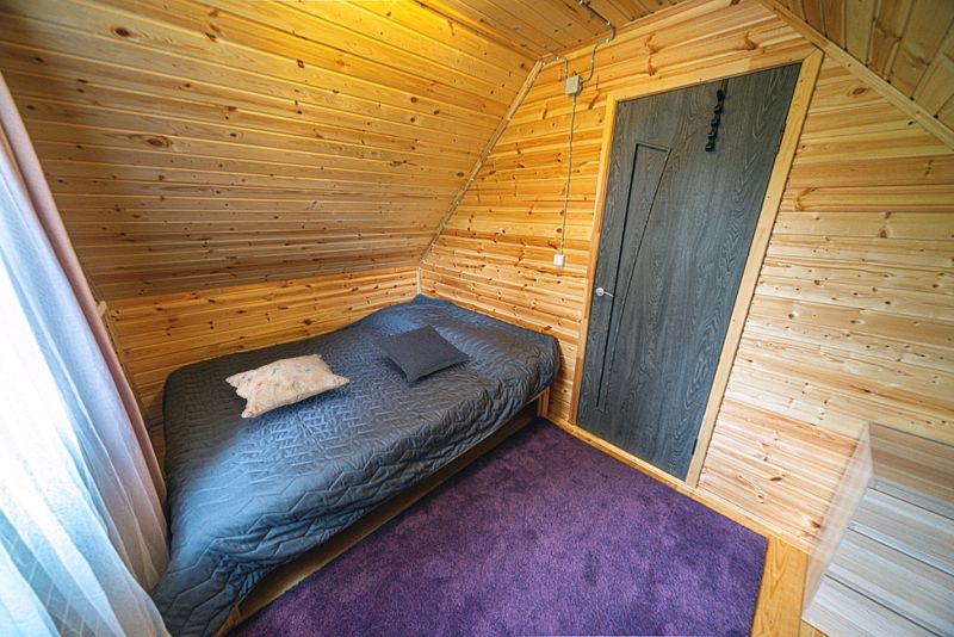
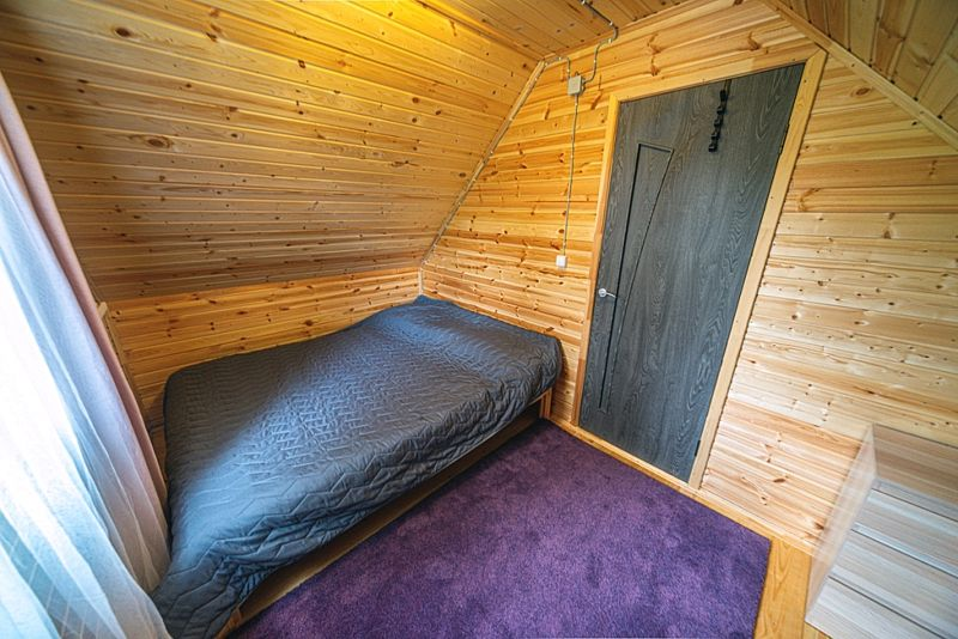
- decorative pillow (287, 381)
- pillow (420, 350)
